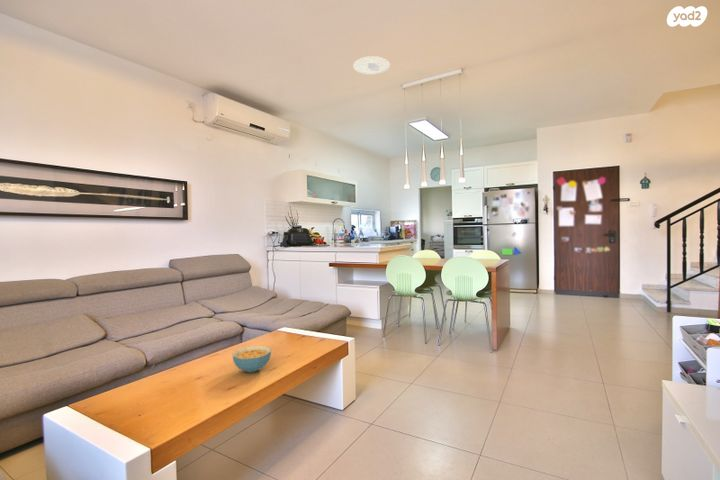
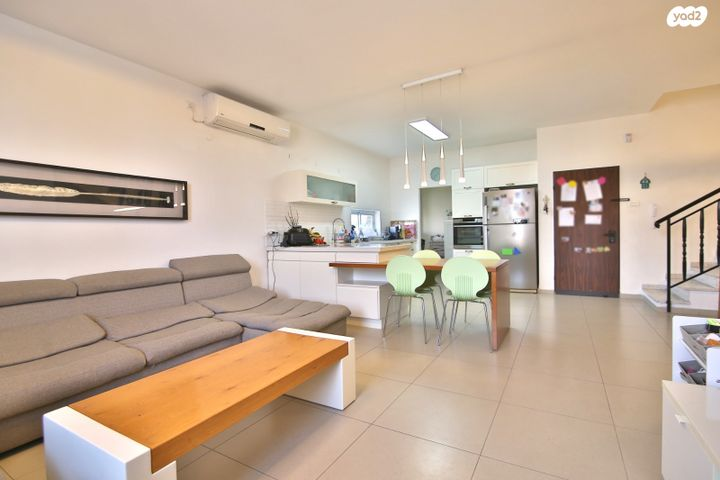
- recessed light (371, 64)
- cereal bowl (252, 361)
